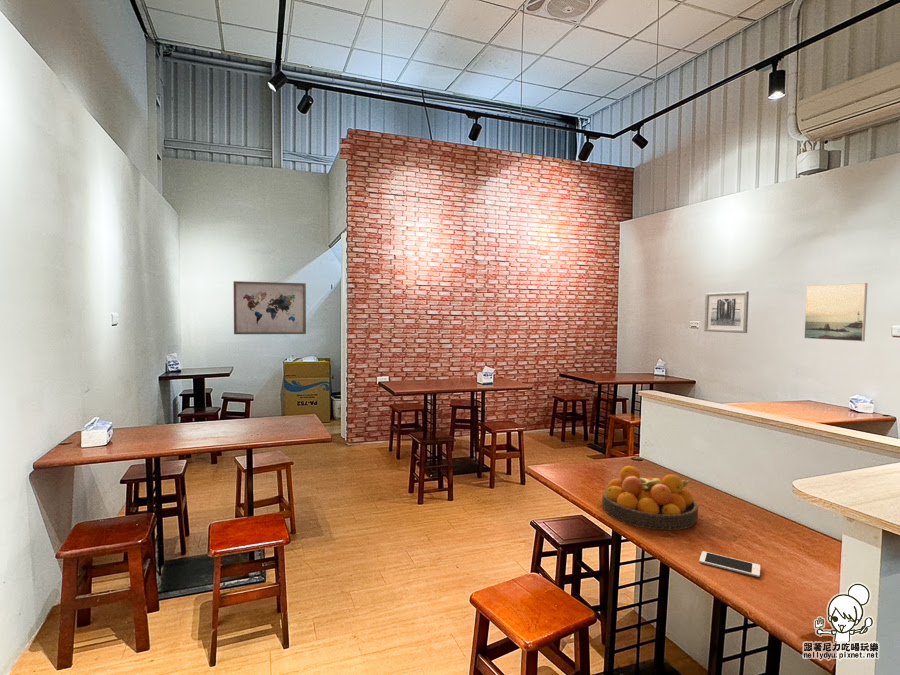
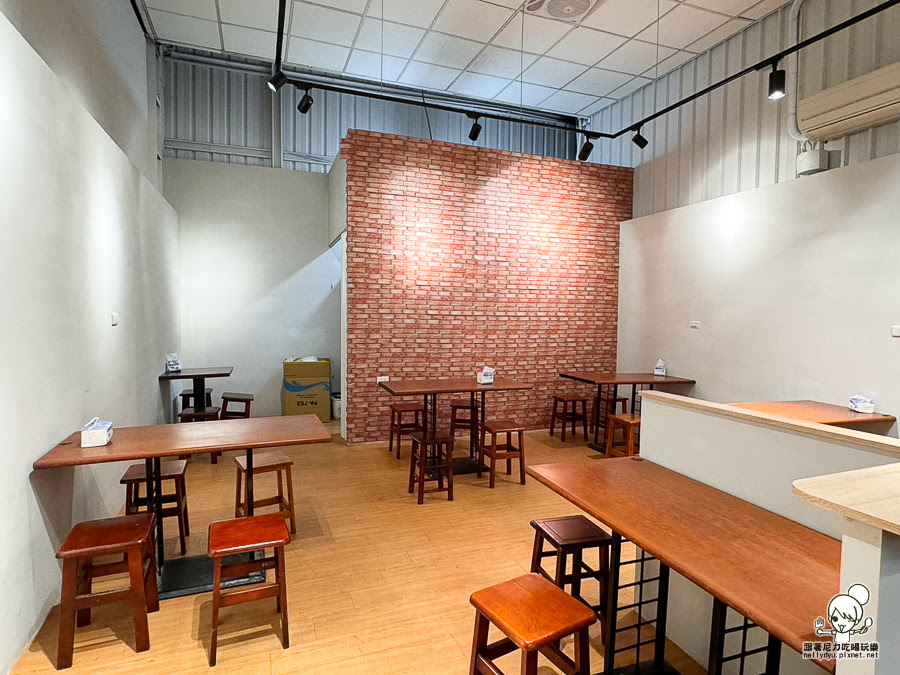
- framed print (834, 312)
- fruit bowl (649, 492)
- cell phone (729, 563)
- wall art (725, 312)
- wall art (270, 308)
